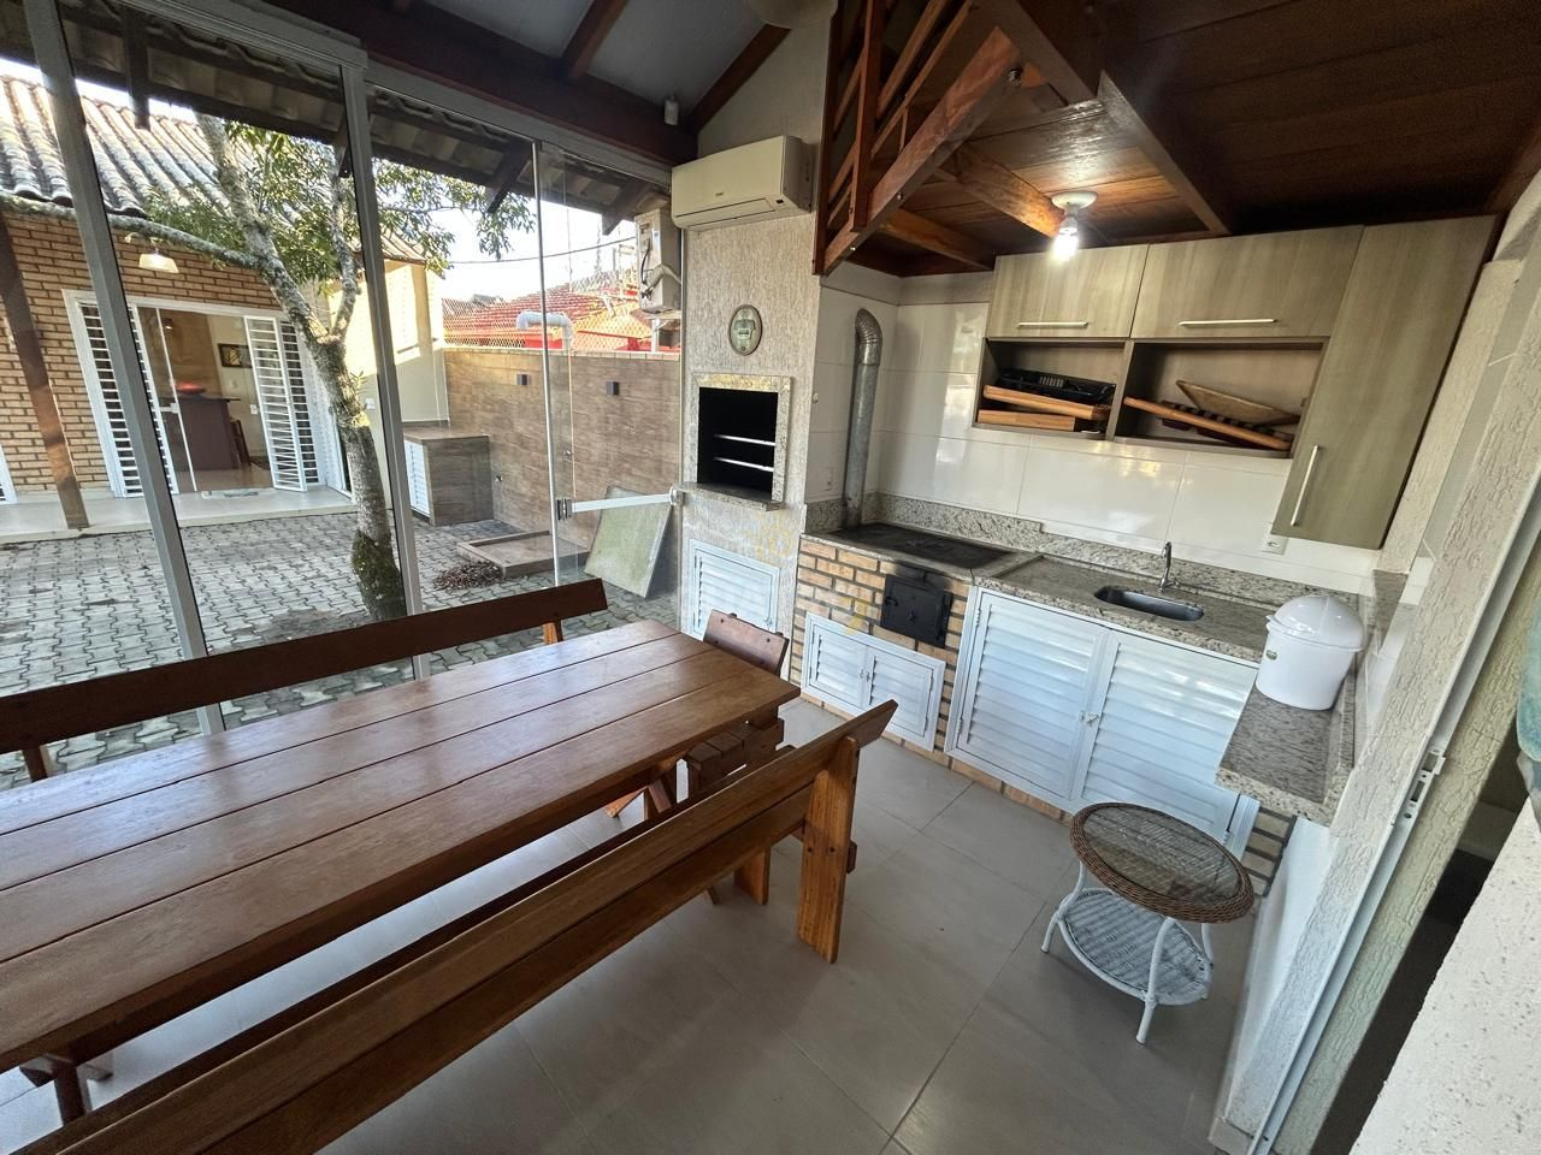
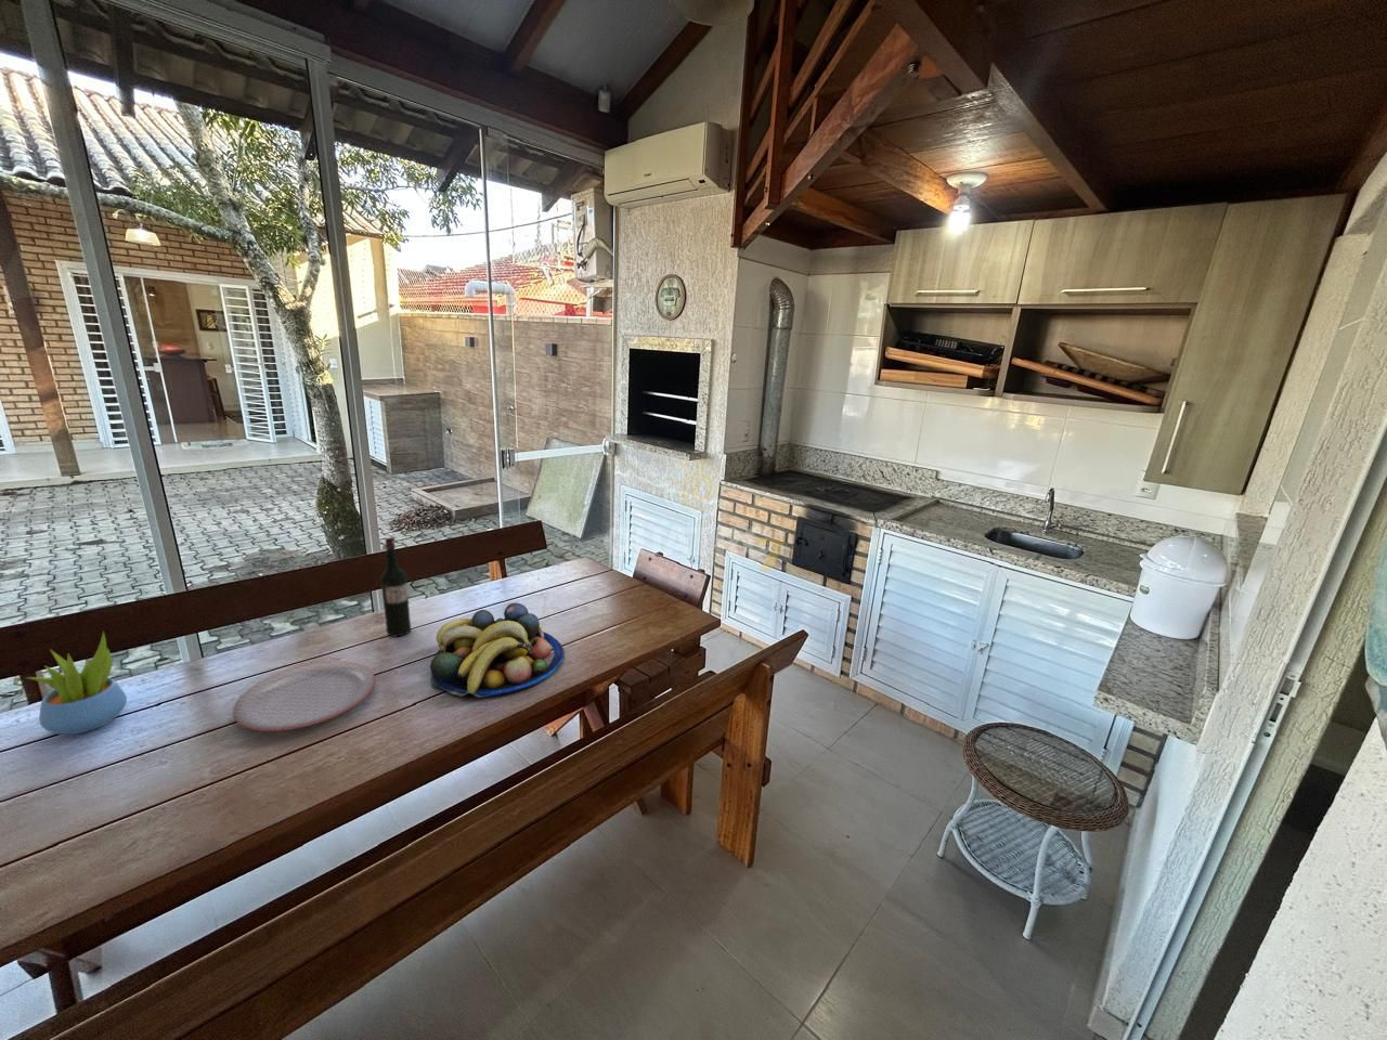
+ wine bottle (393, 586)
+ plate (308, 696)
+ succulent plant (78, 684)
+ fruit bowl (498, 639)
